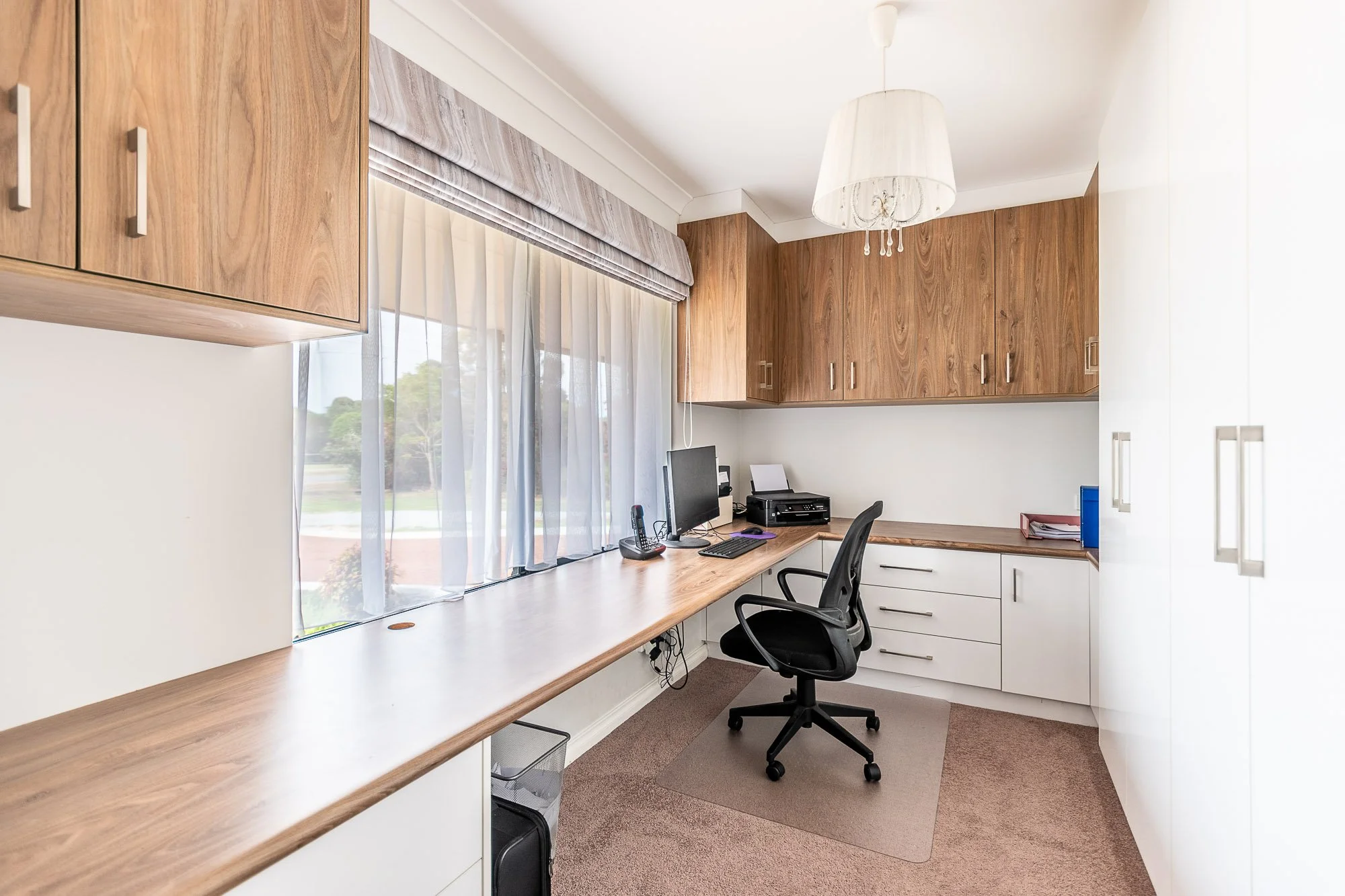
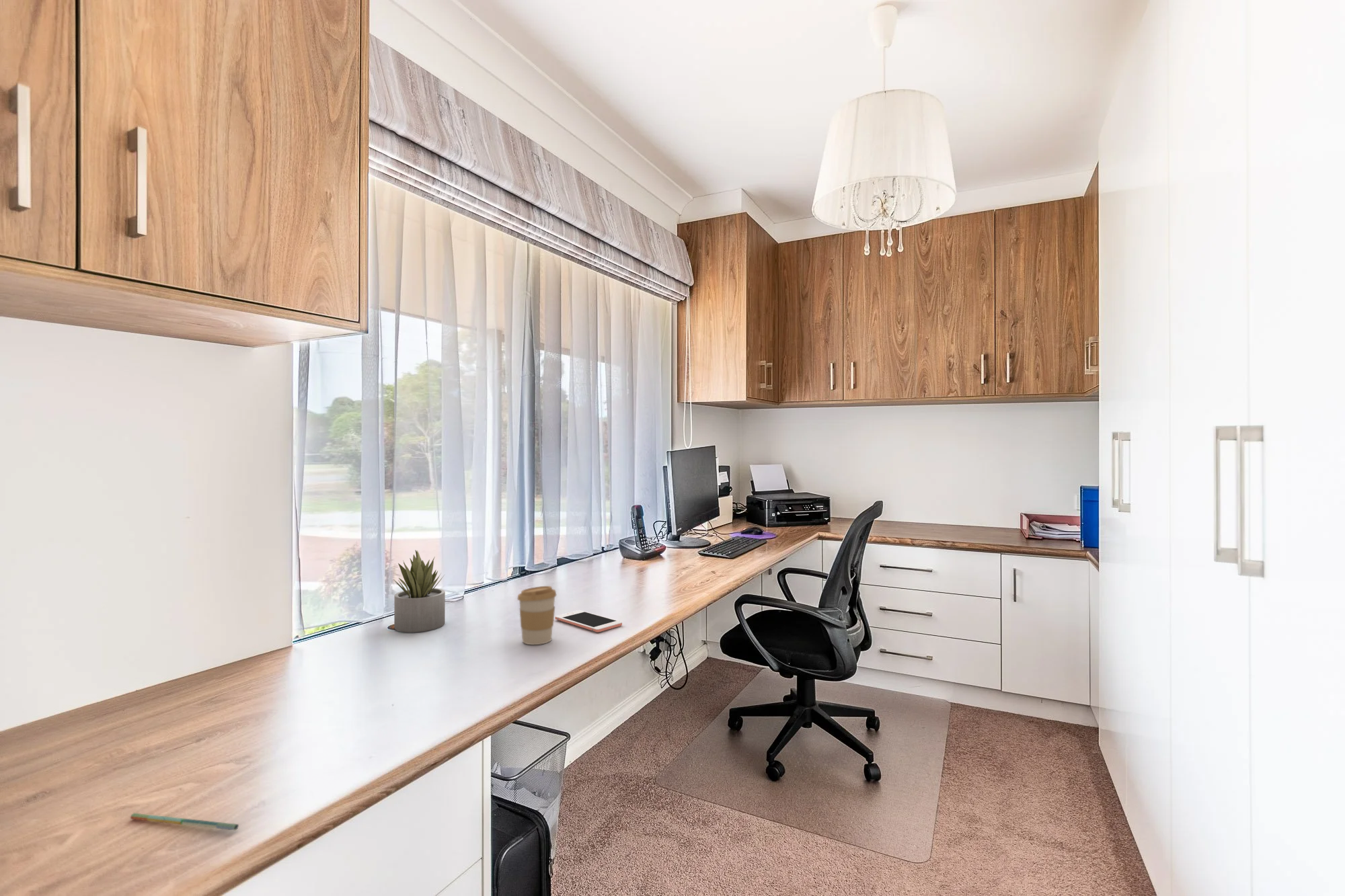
+ succulent plant (420, 587)
+ cell phone (588, 620)
+ pen (184, 821)
+ coffee cup (537, 613)
